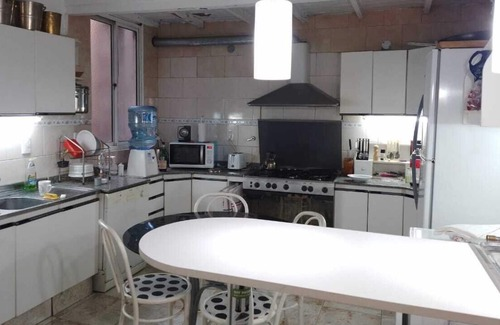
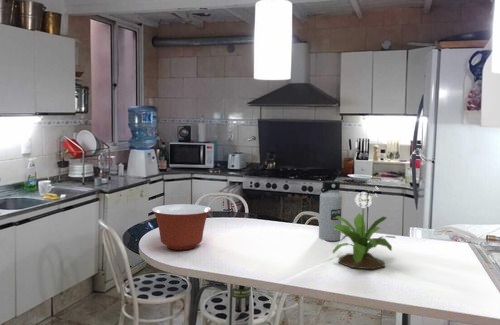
+ potted flower (363, 224)
+ mixing bowl (181, 227)
+ water bottle (330, 210)
